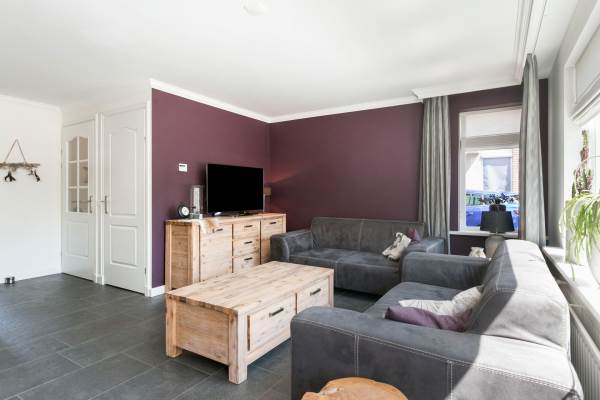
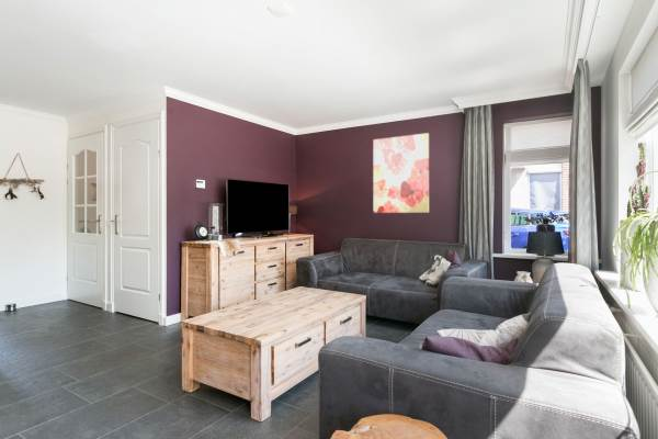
+ wall art (399, 175)
